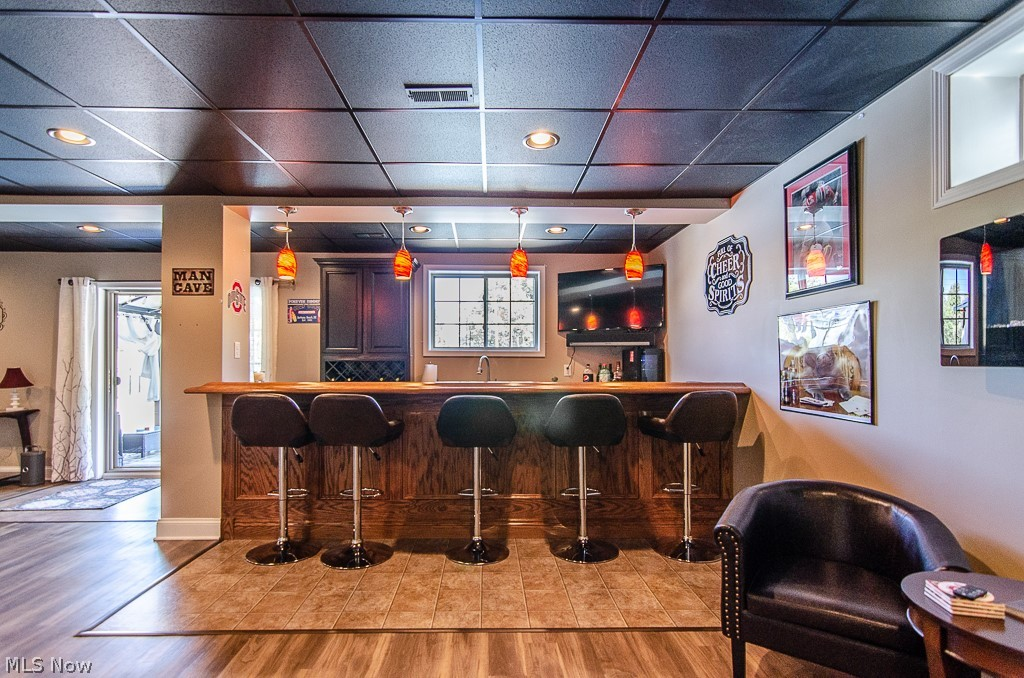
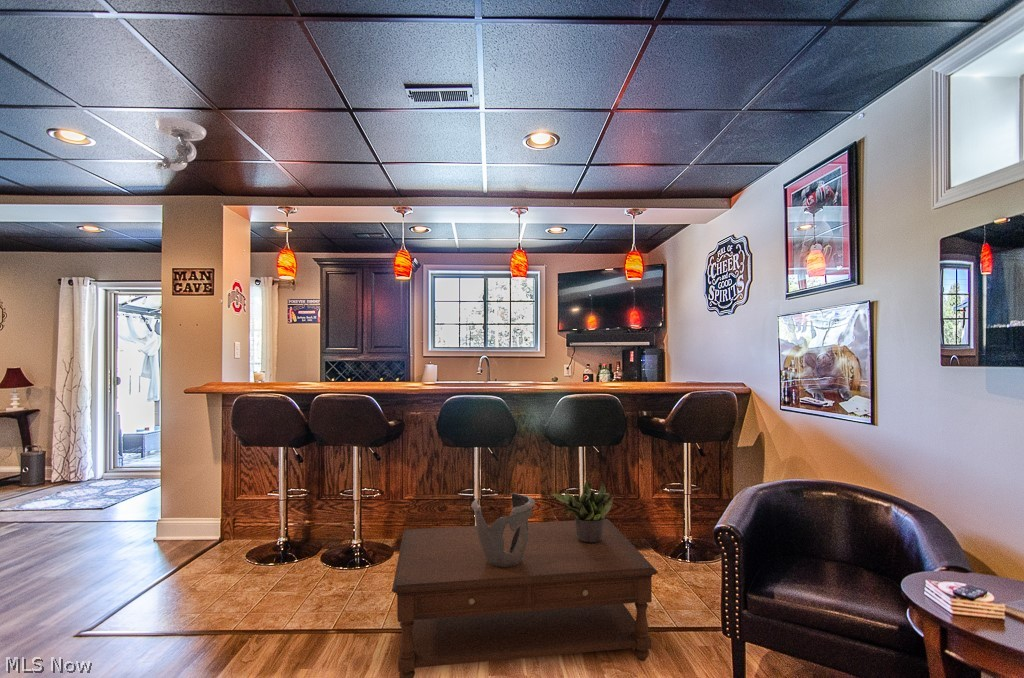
+ coffee table (518, 590)
+ security camera (181, 148)
+ potted plant (581, 508)
+ decorative bowl (503, 530)
